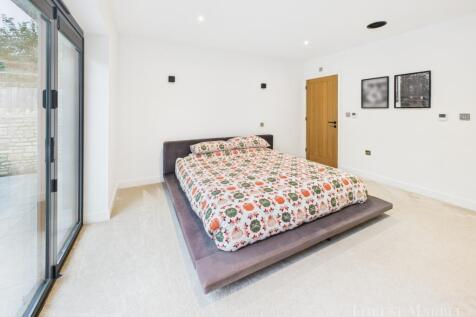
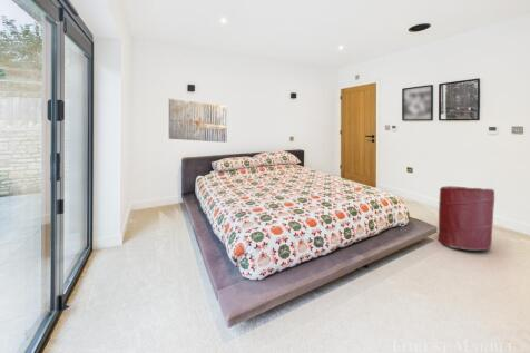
+ laundry hamper (464, 215)
+ wall art (198, 121)
